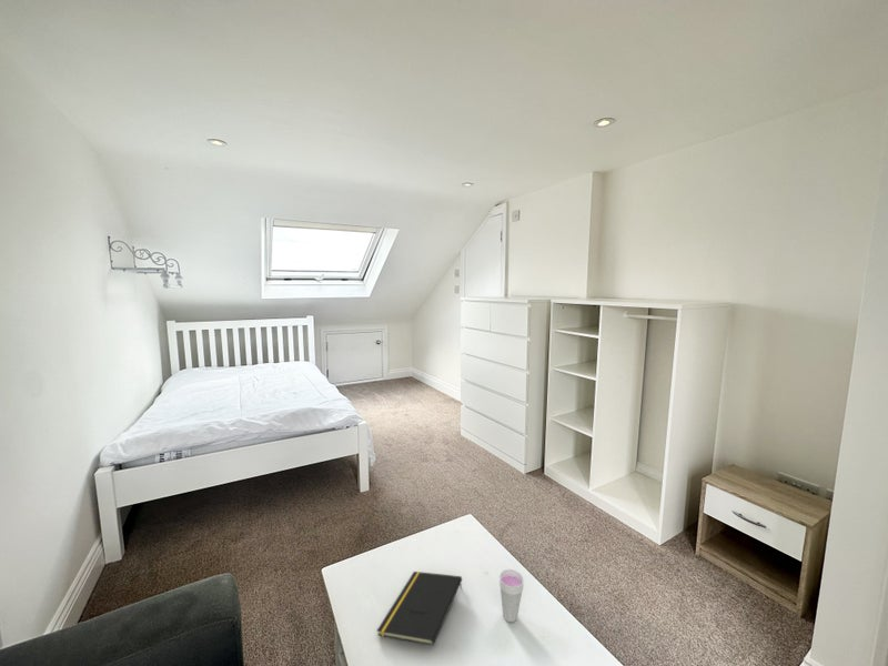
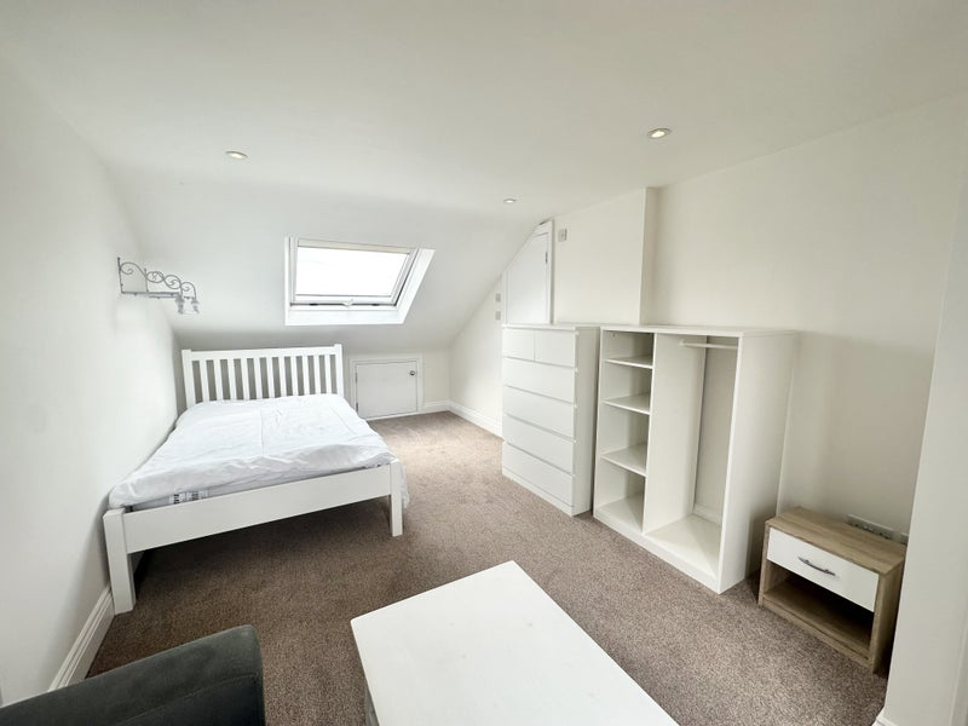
- notepad (422, 604)
- cup (511, 597)
